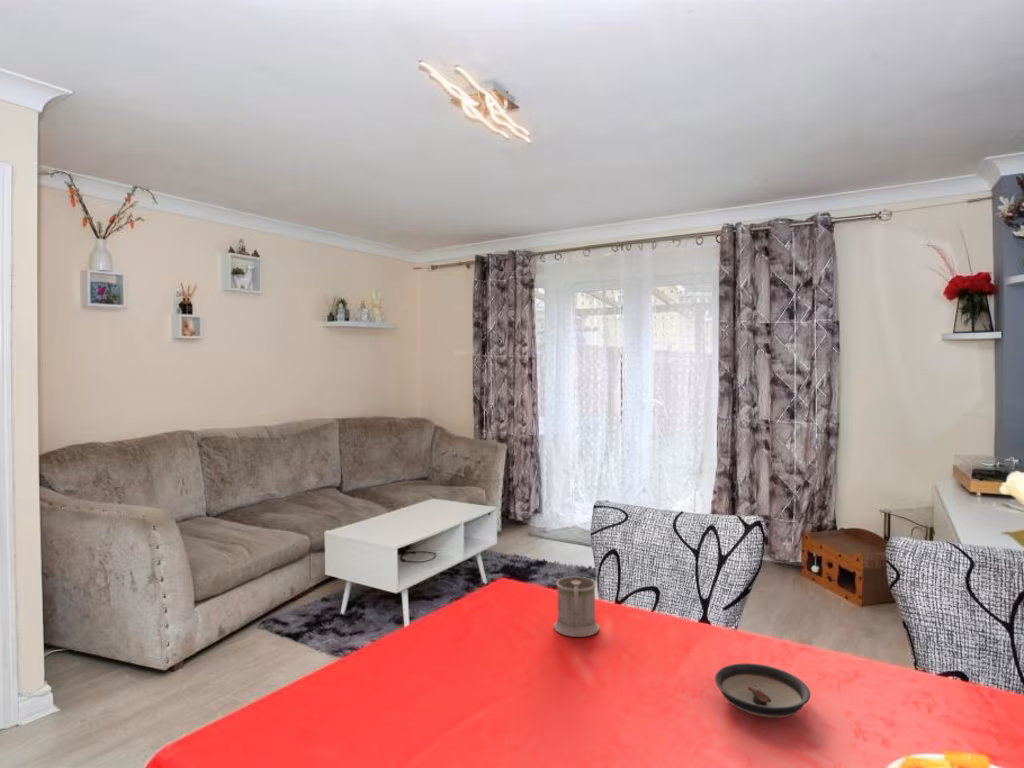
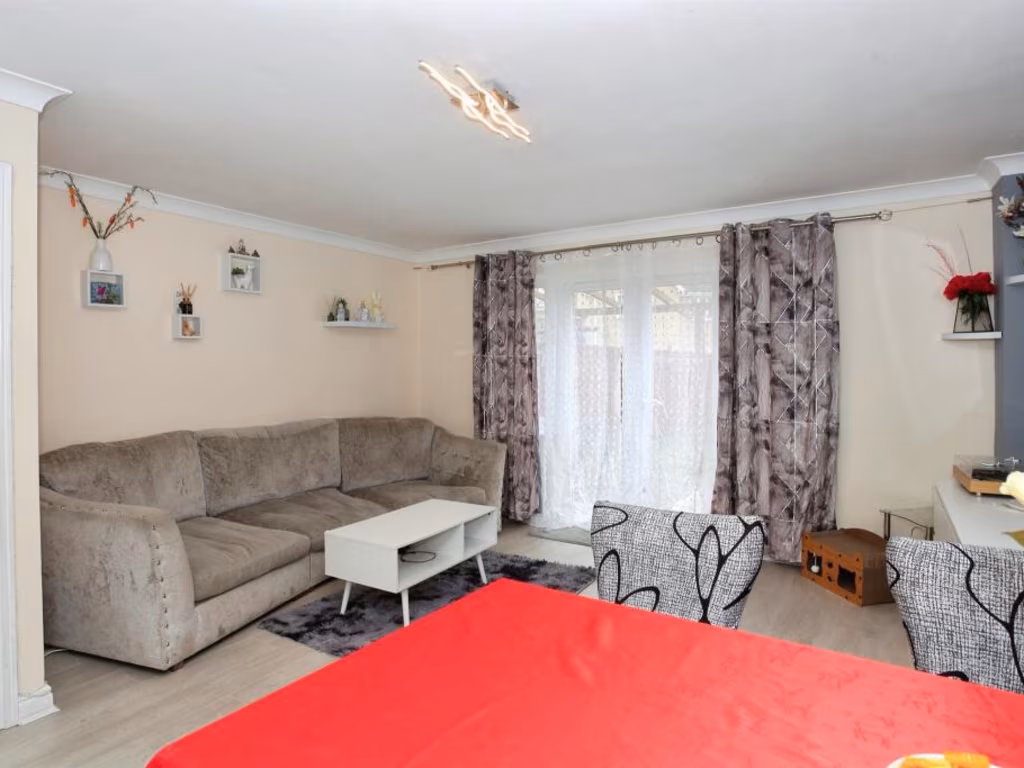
- saucer (761, 694)
- mug (576, 603)
